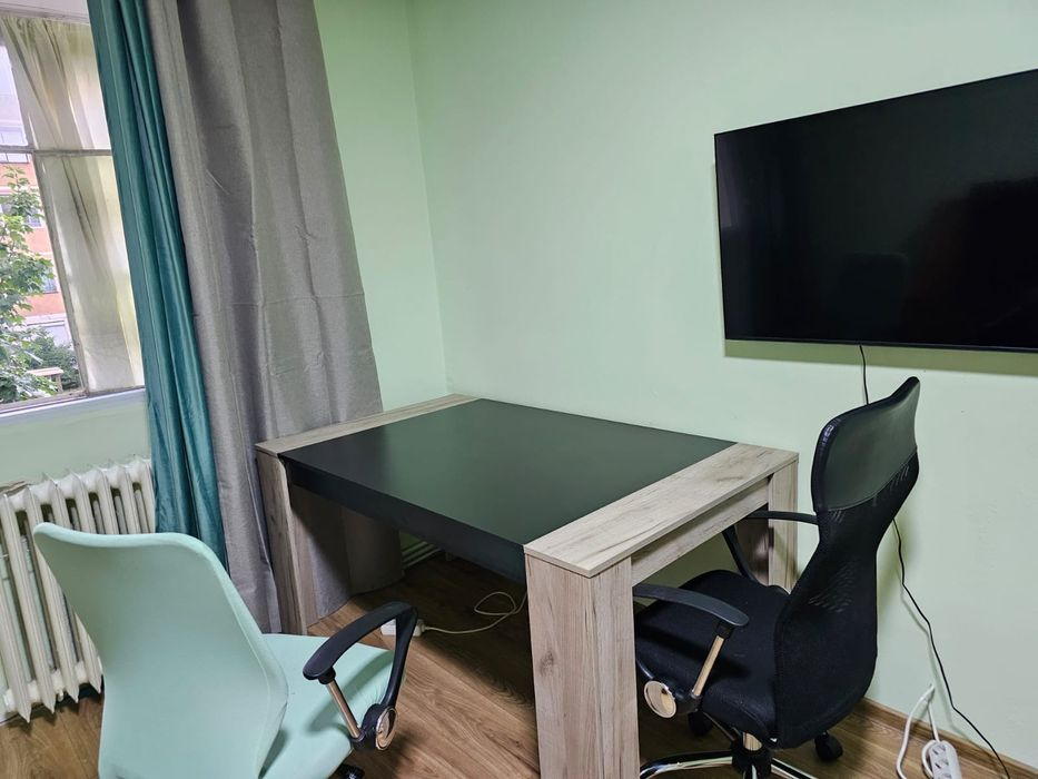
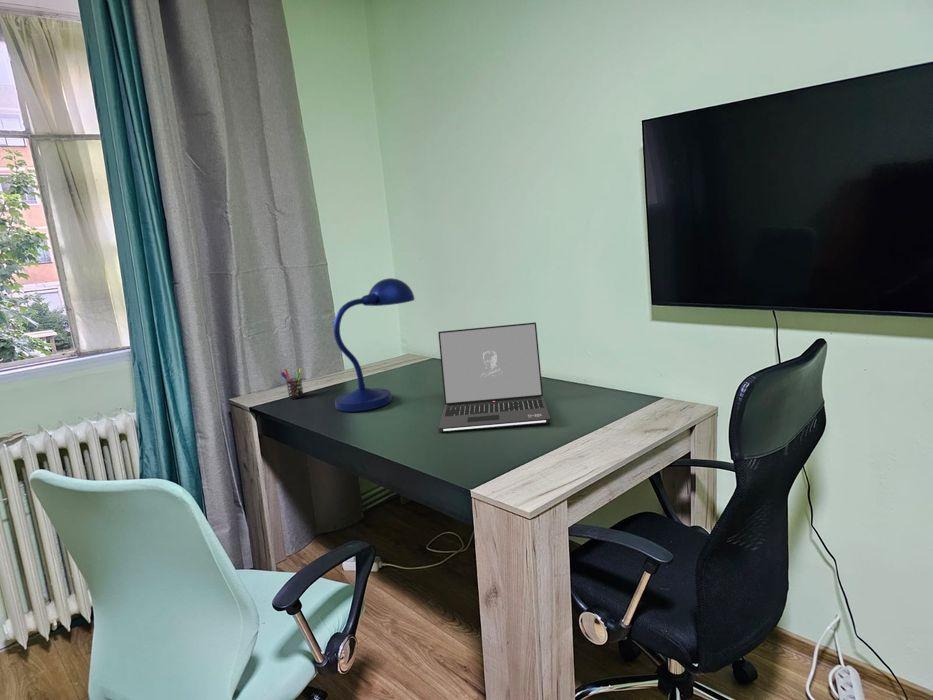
+ pen holder (294, 382)
+ laptop (490, 374)
+ desk lamp (354, 356)
